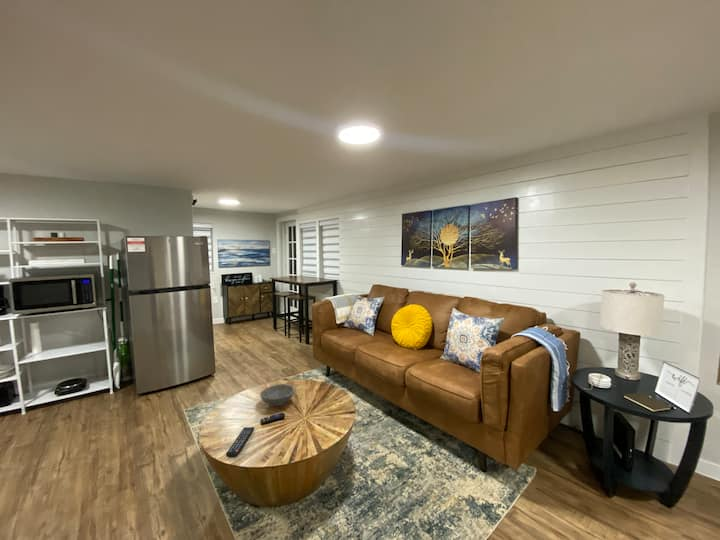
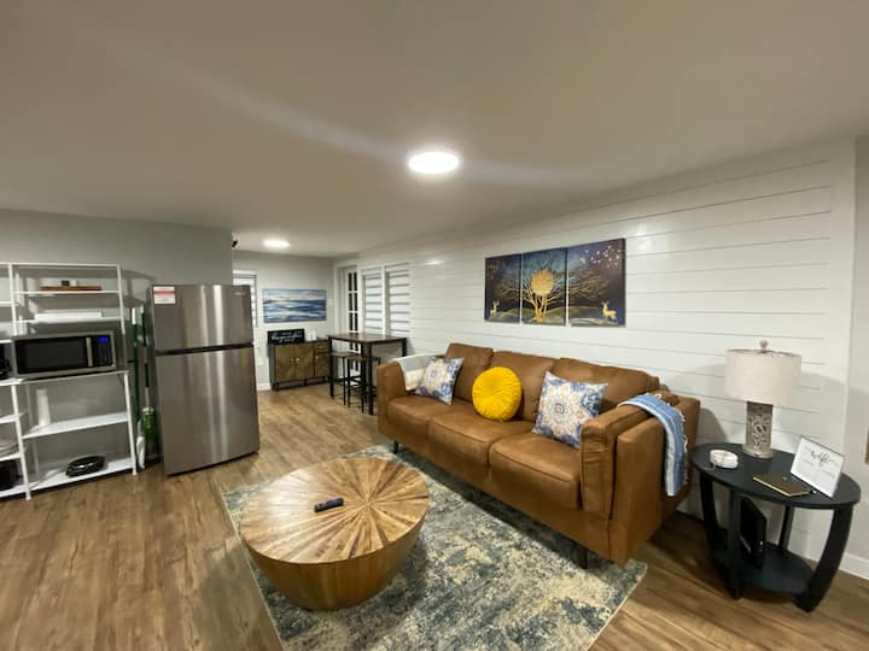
- remote control (241, 440)
- bowl (278, 396)
